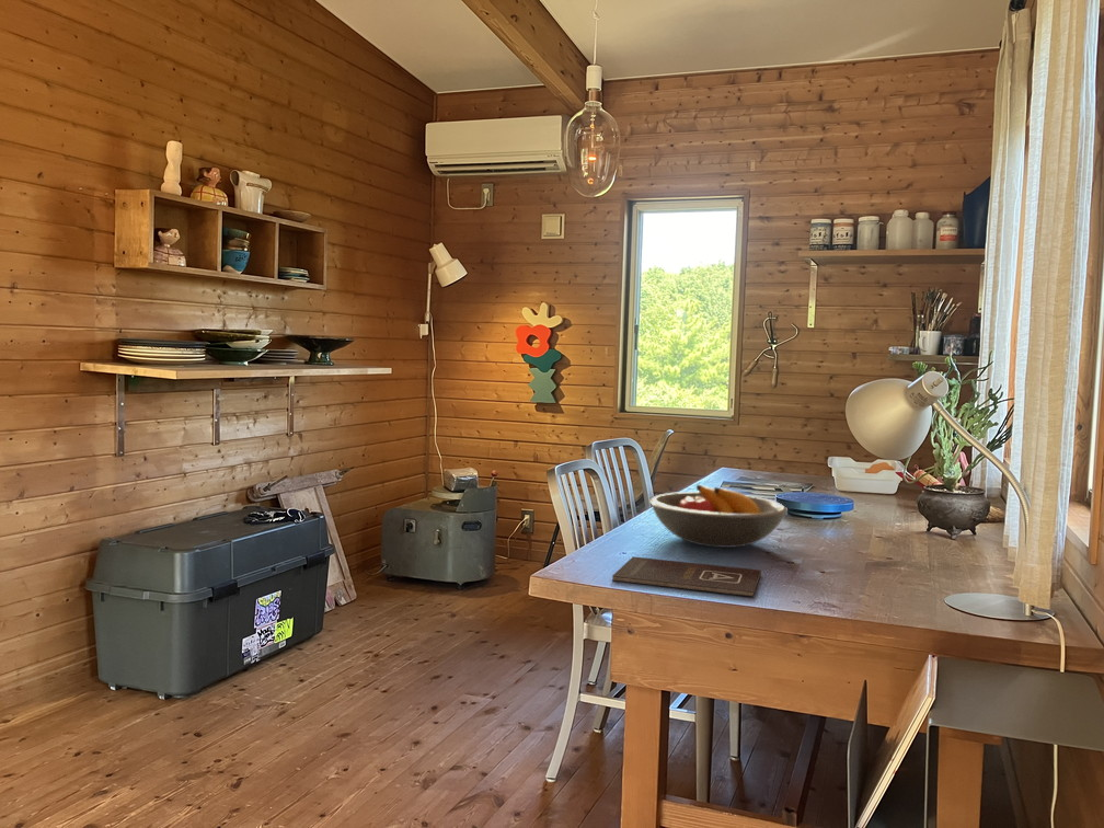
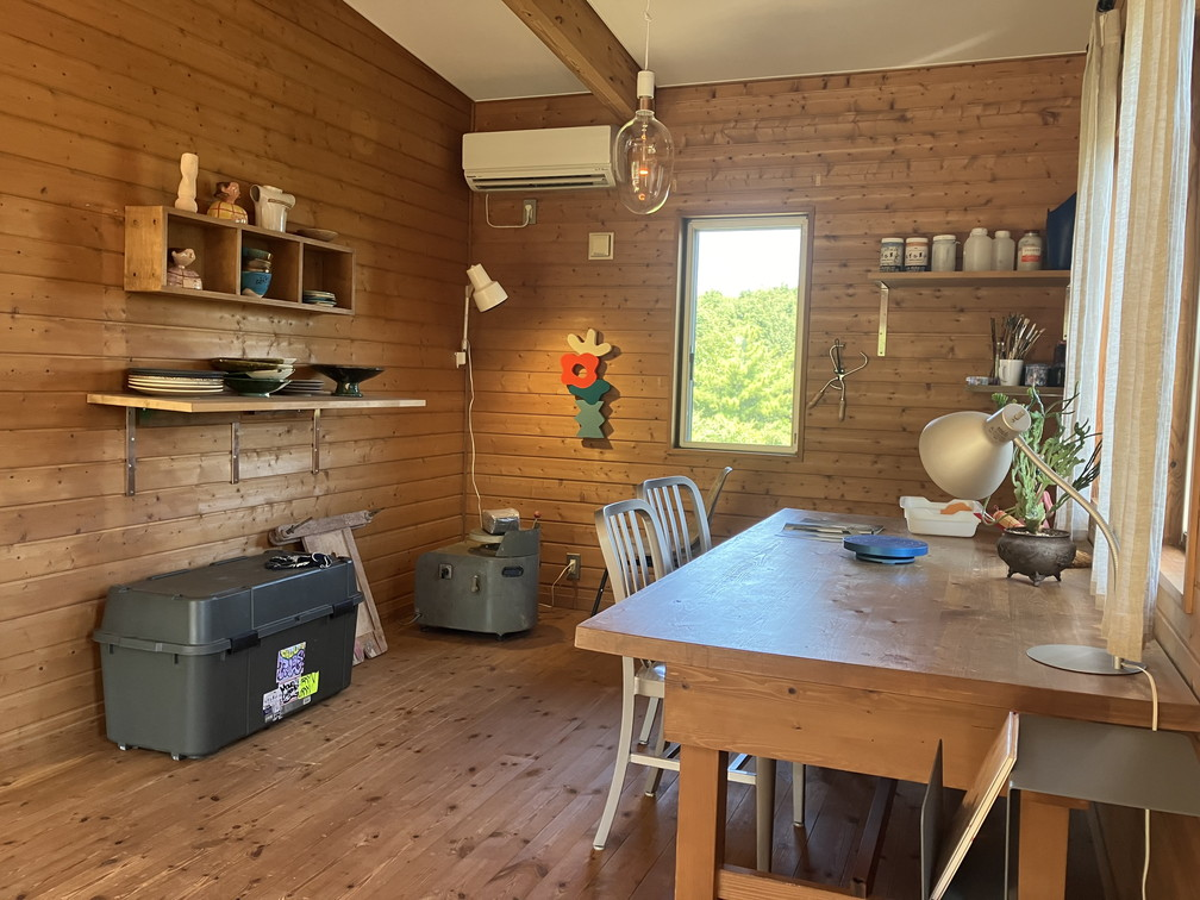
- fruit bowl (716, 517)
- book (688, 575)
